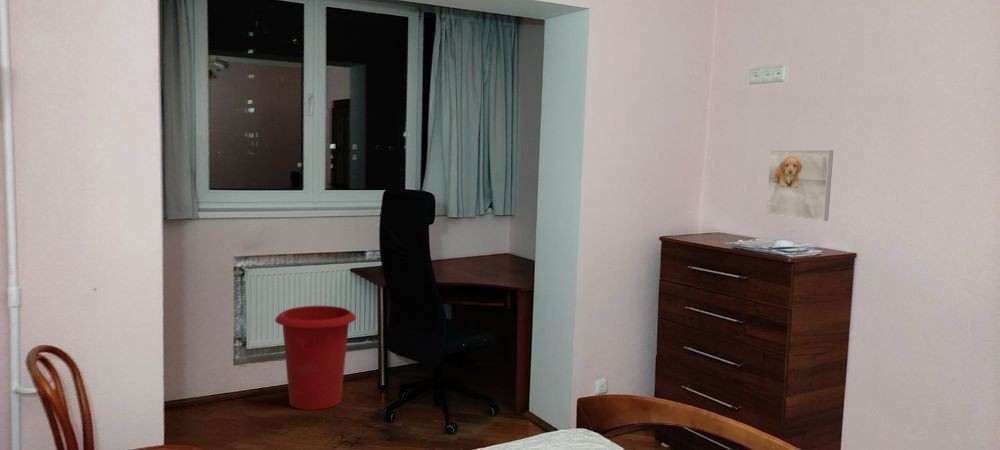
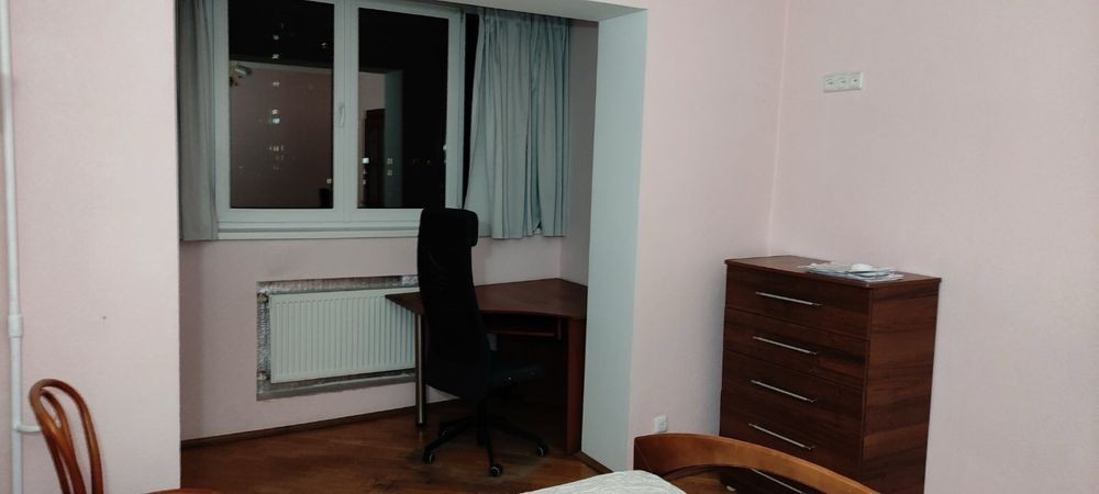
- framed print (798, 184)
- waste bin (315, 357)
